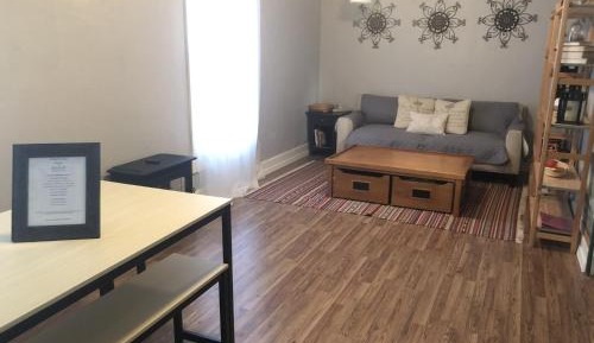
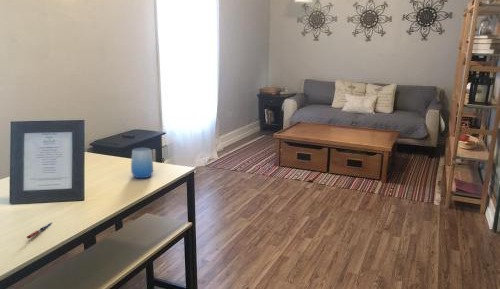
+ pen (41, 229)
+ cup (142, 162)
